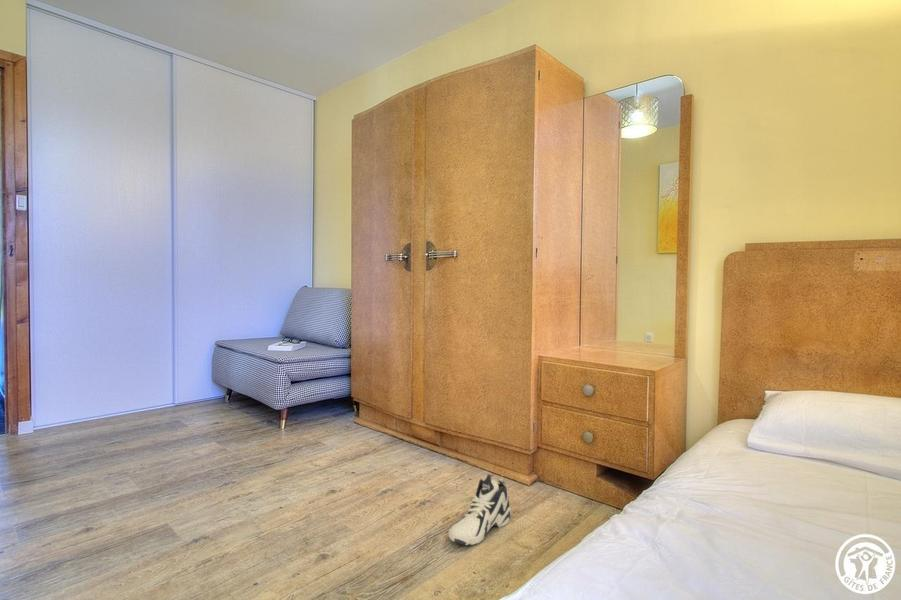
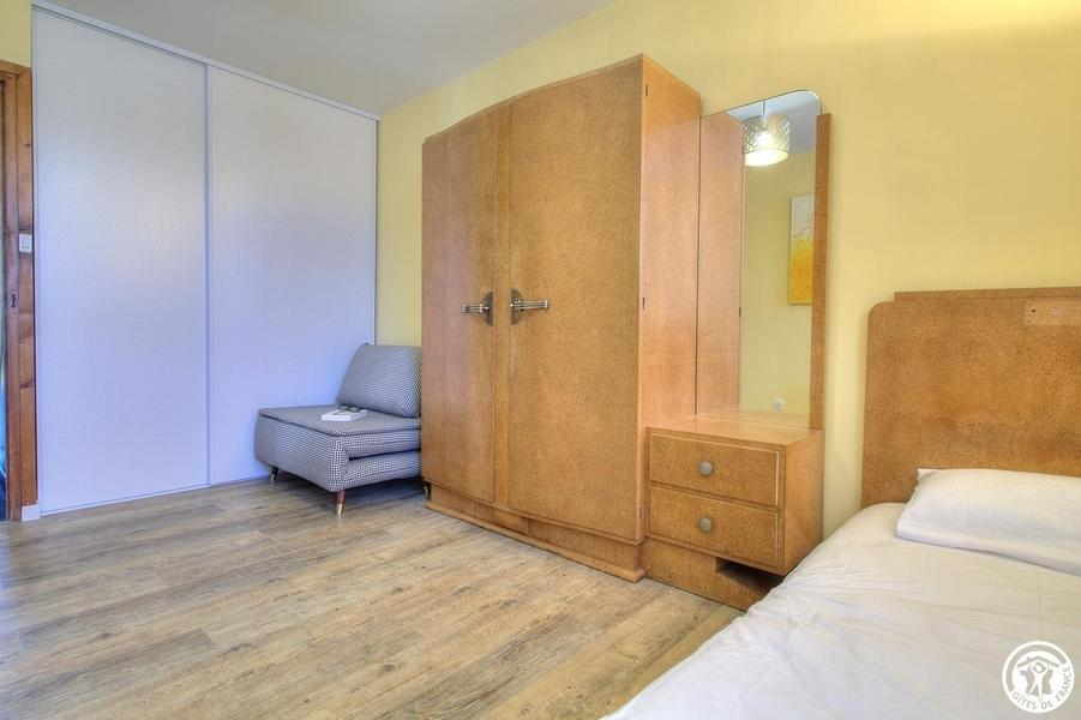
- sneaker (480, 504)
